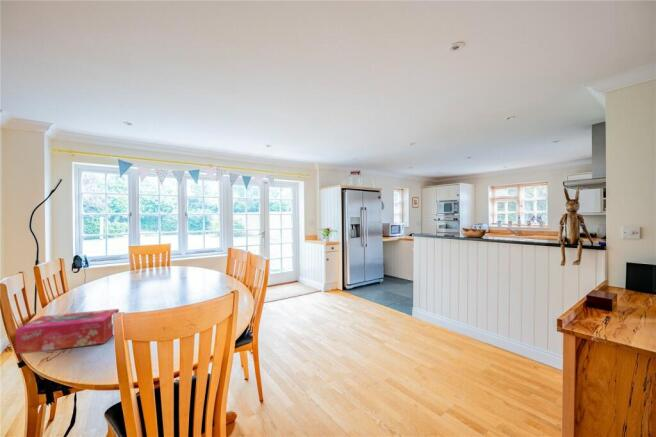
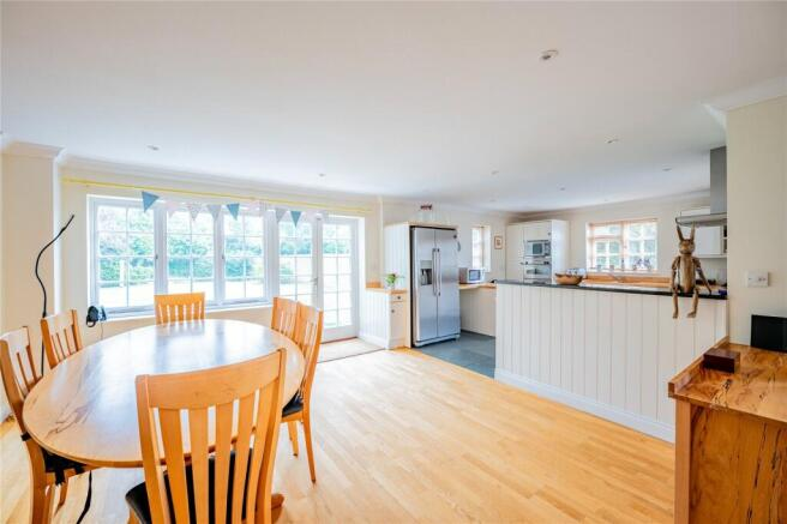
- tissue box (72, 329)
